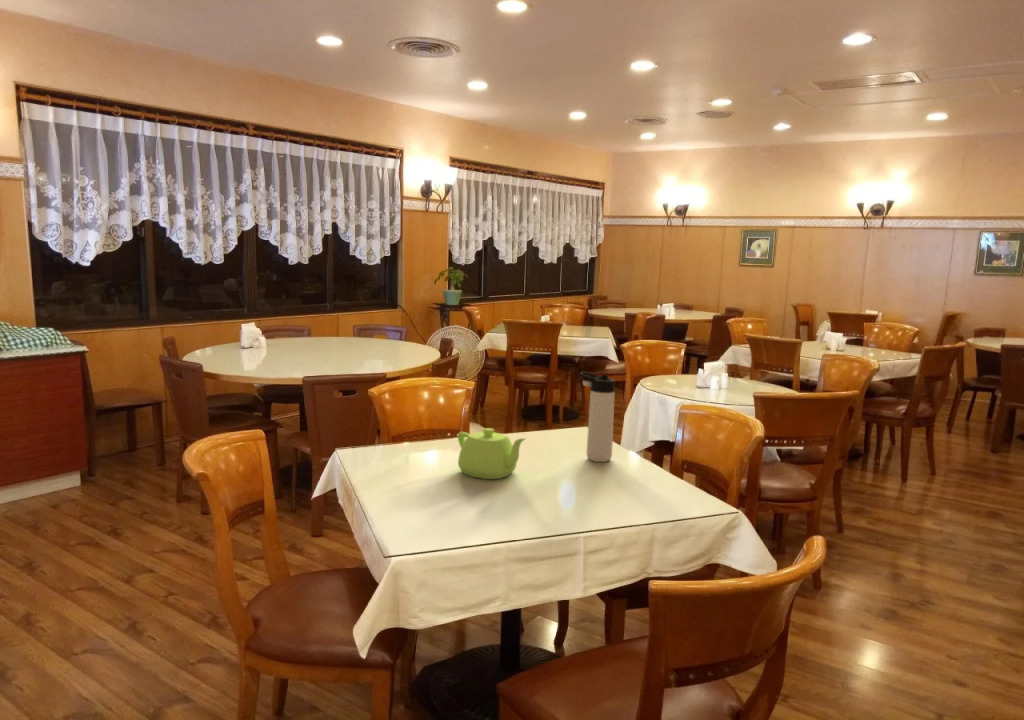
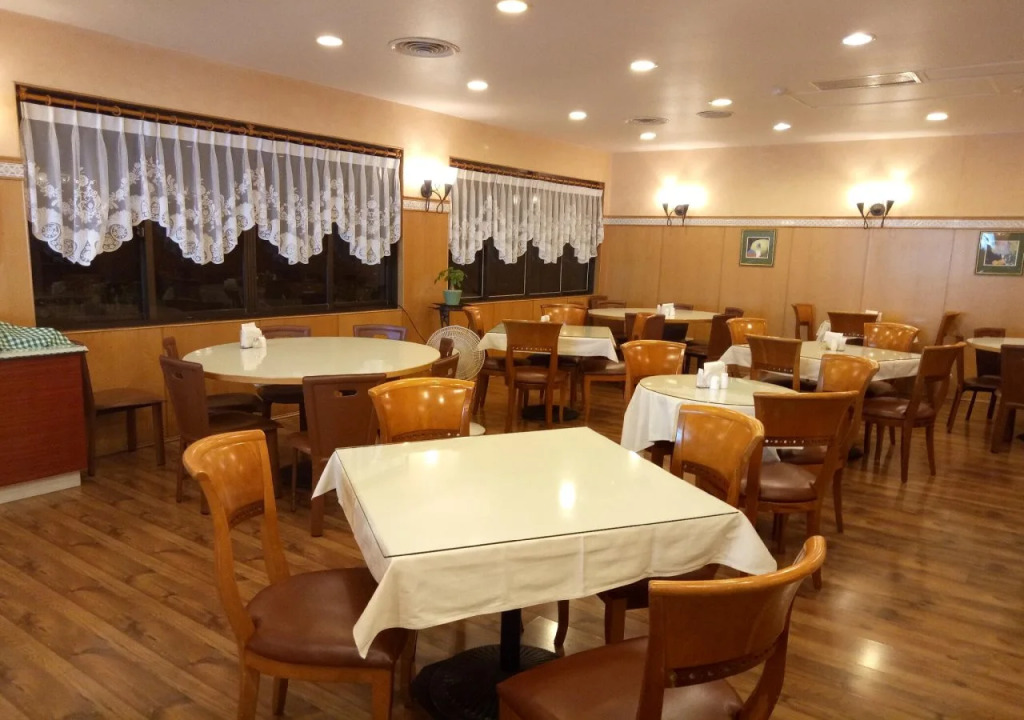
- thermos bottle (595, 416)
- teapot (490, 451)
